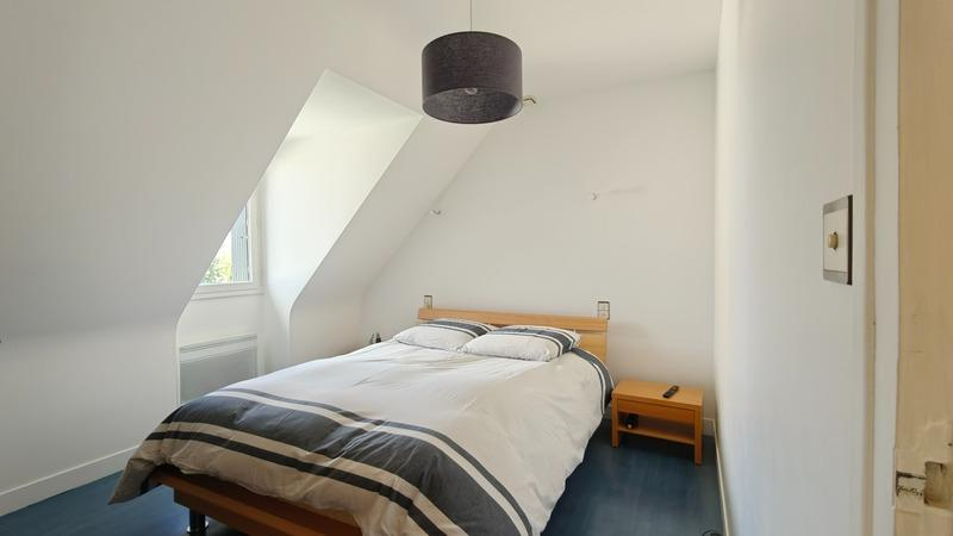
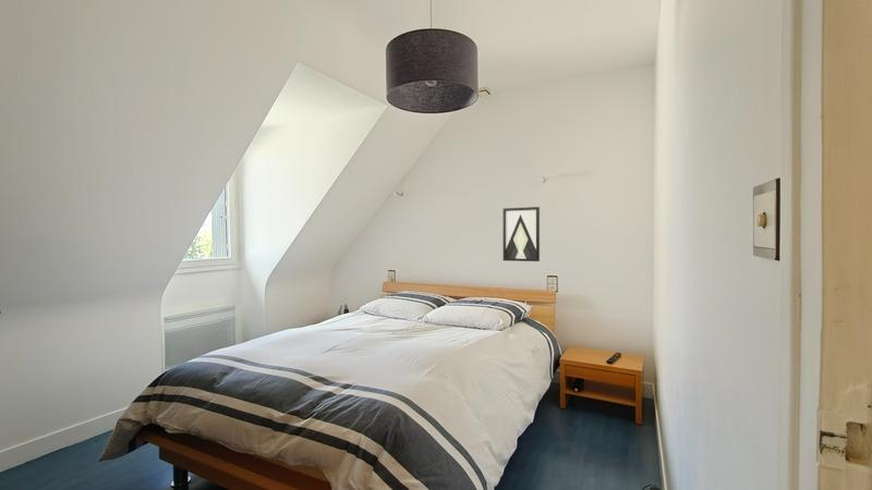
+ wall art (520, 234)
